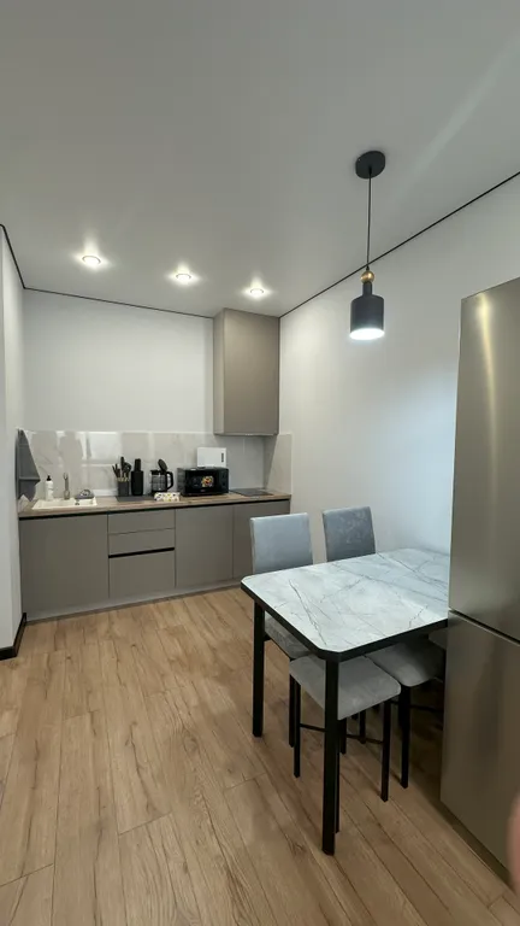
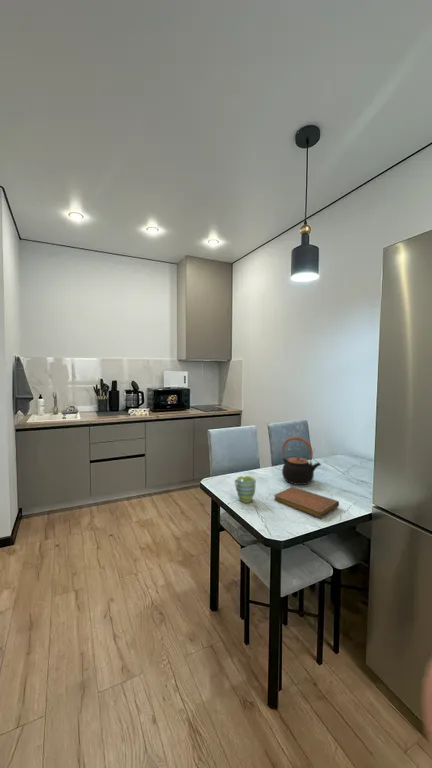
+ teapot (300, 459)
+ mug (243, 487)
+ notebook (305, 500)
